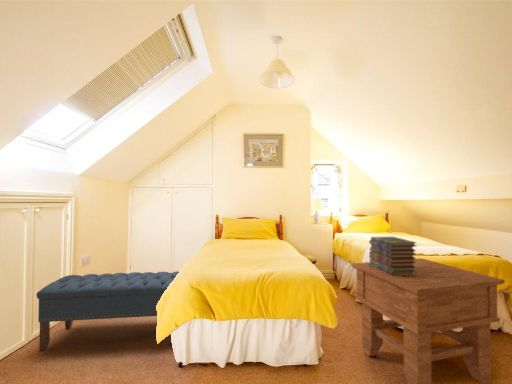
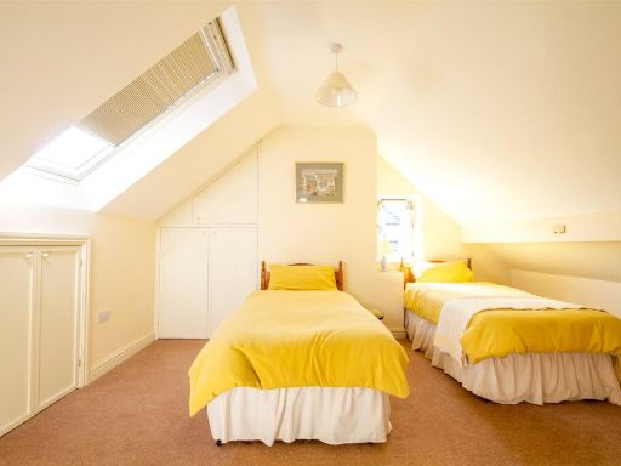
- book stack (391, 254)
- bench (119, 306)
- side table (420, 317)
